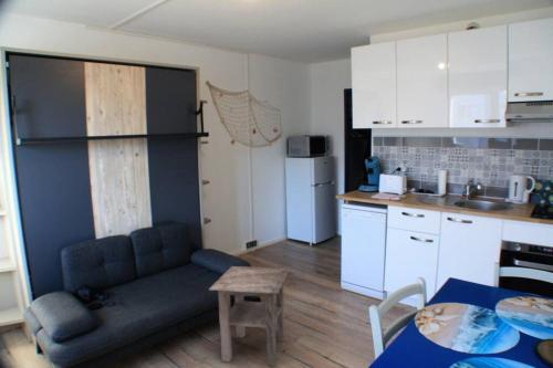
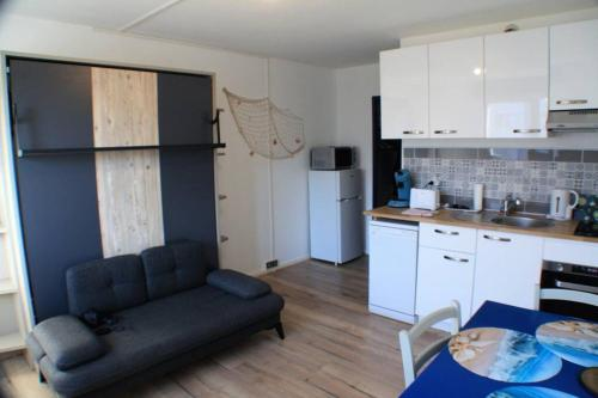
- side table (253, 313)
